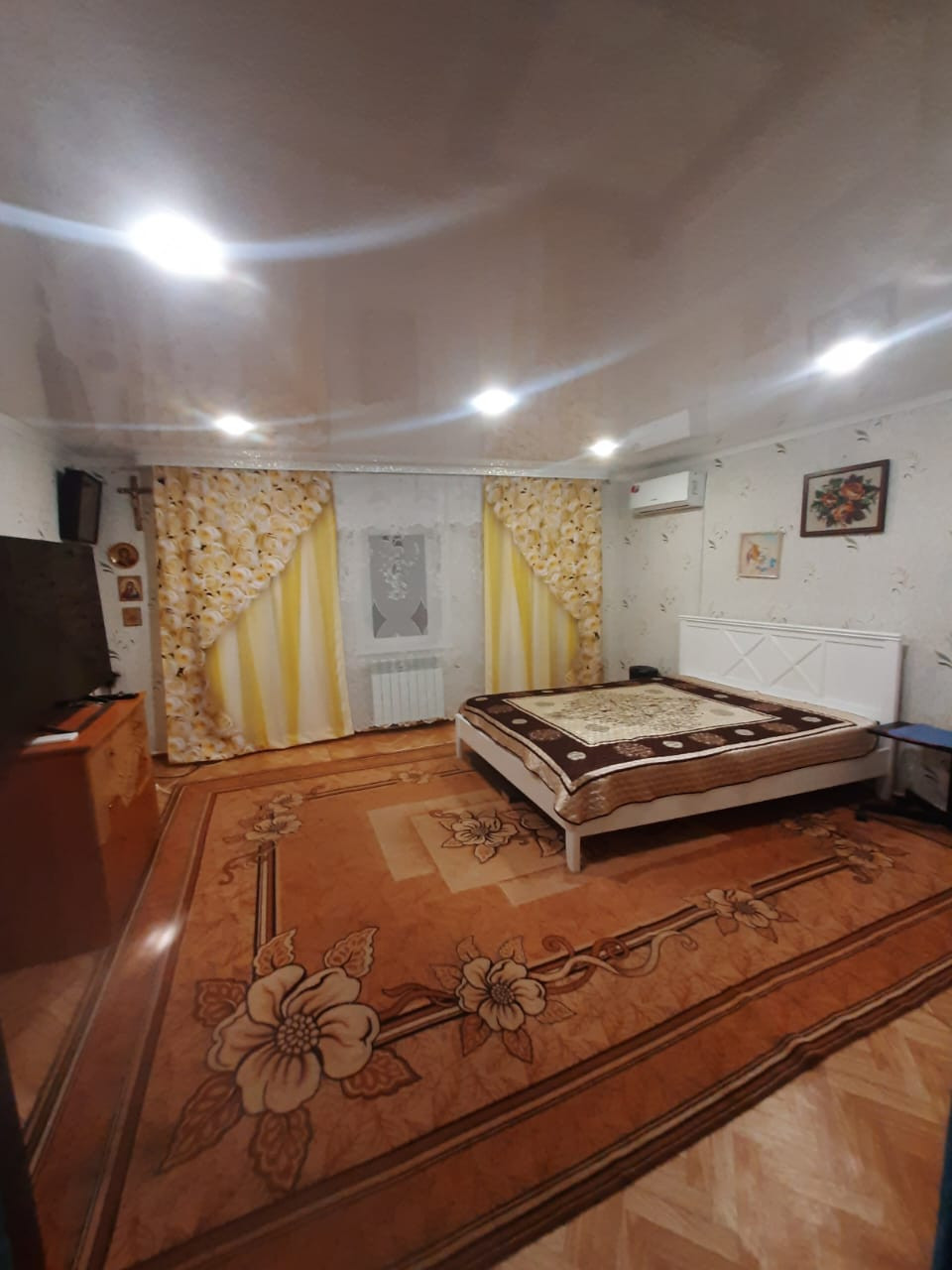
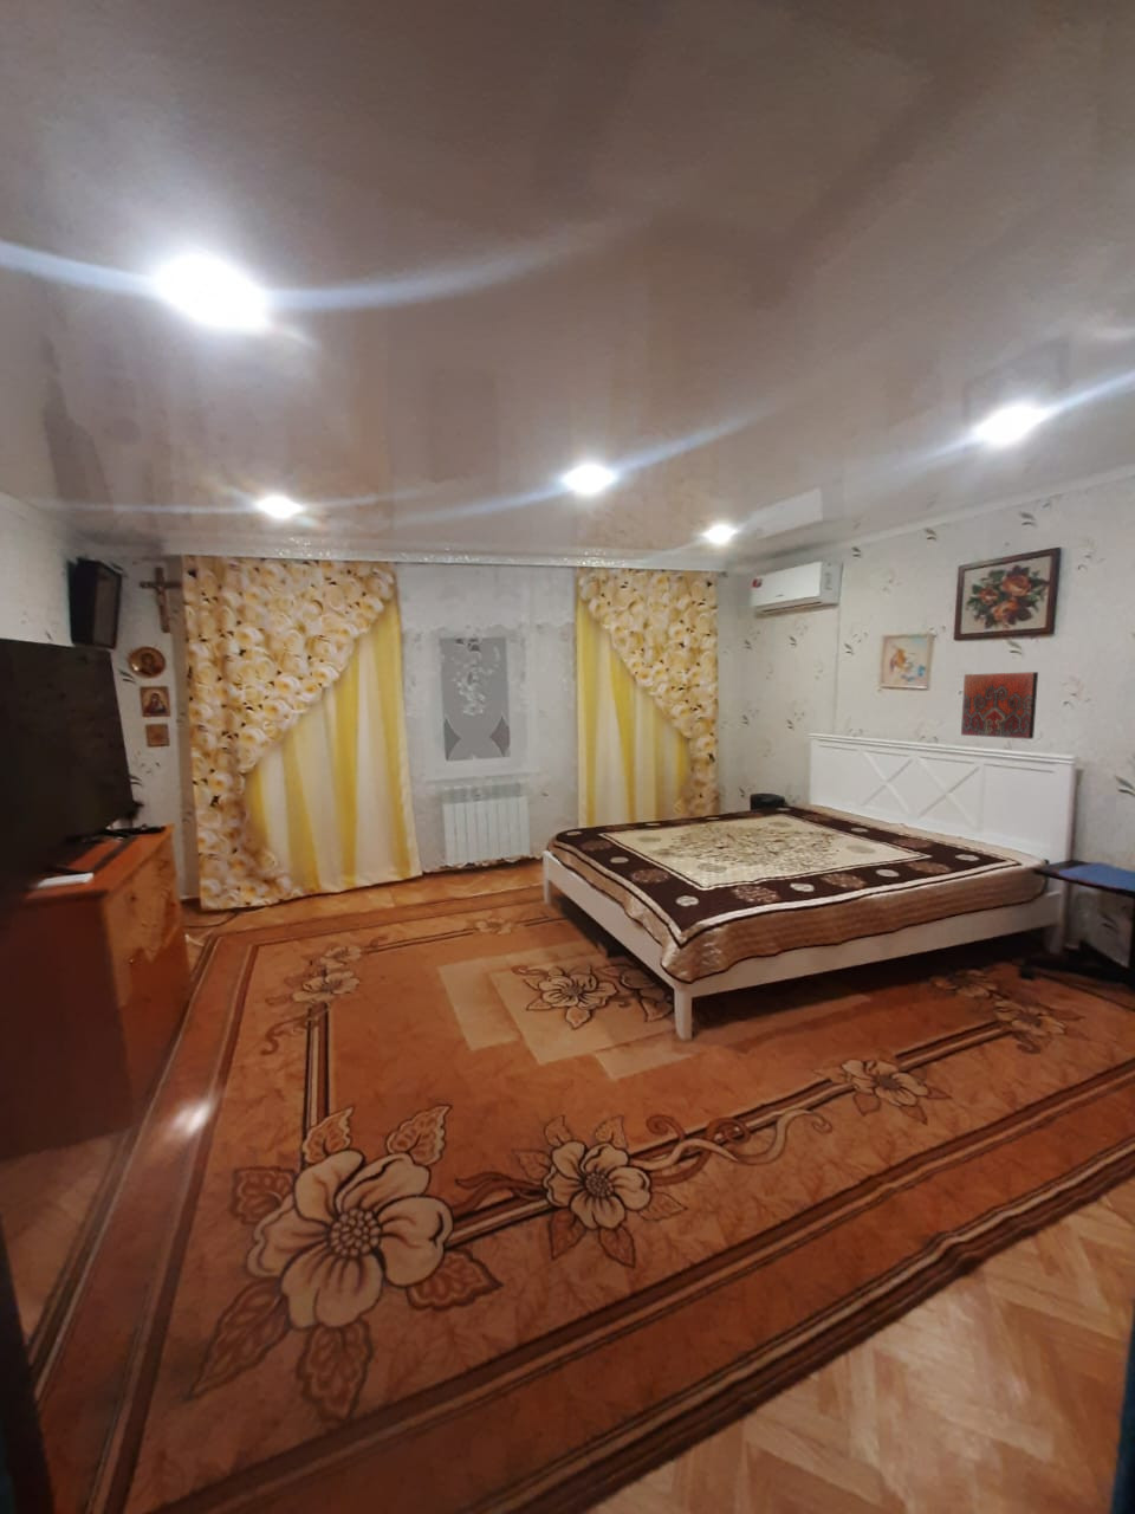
+ decorative tile (997, 705)
